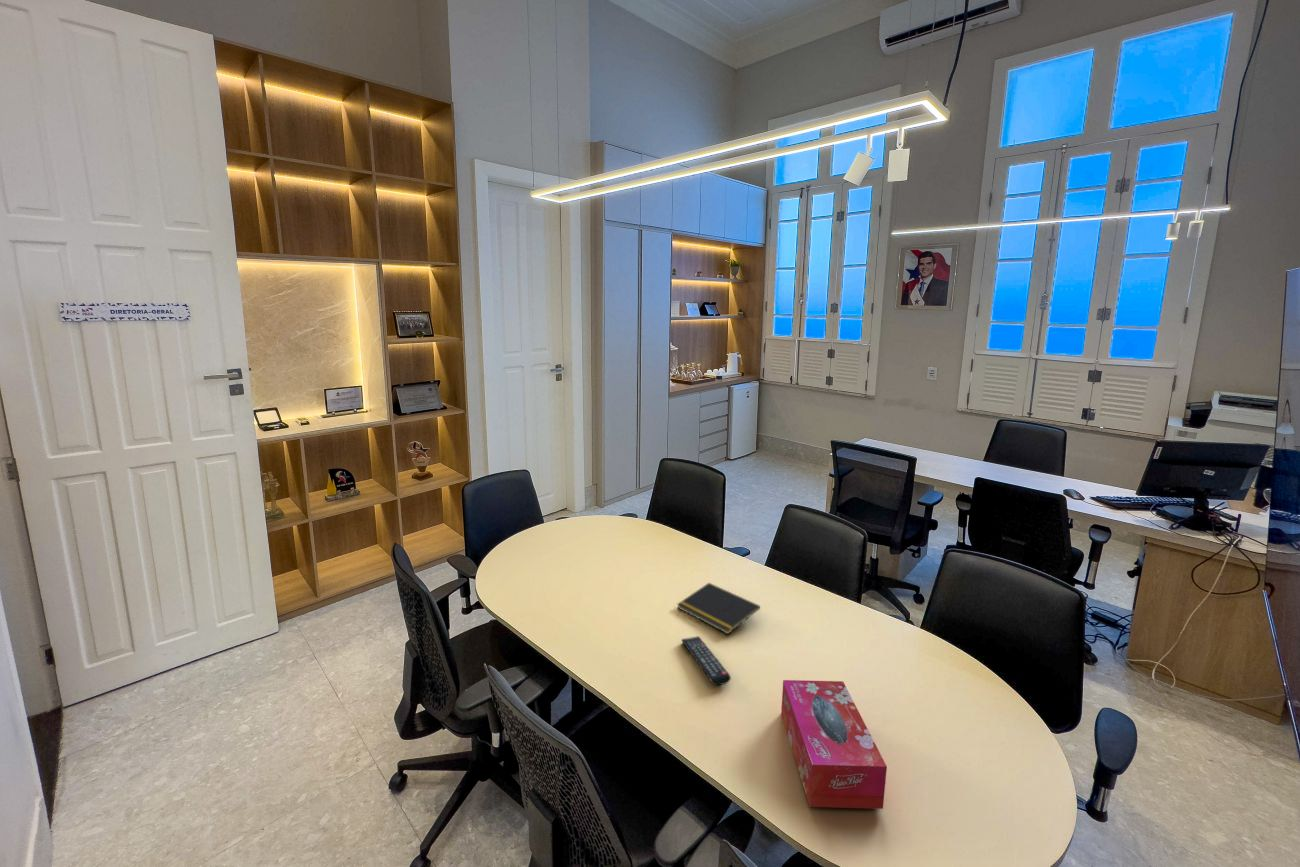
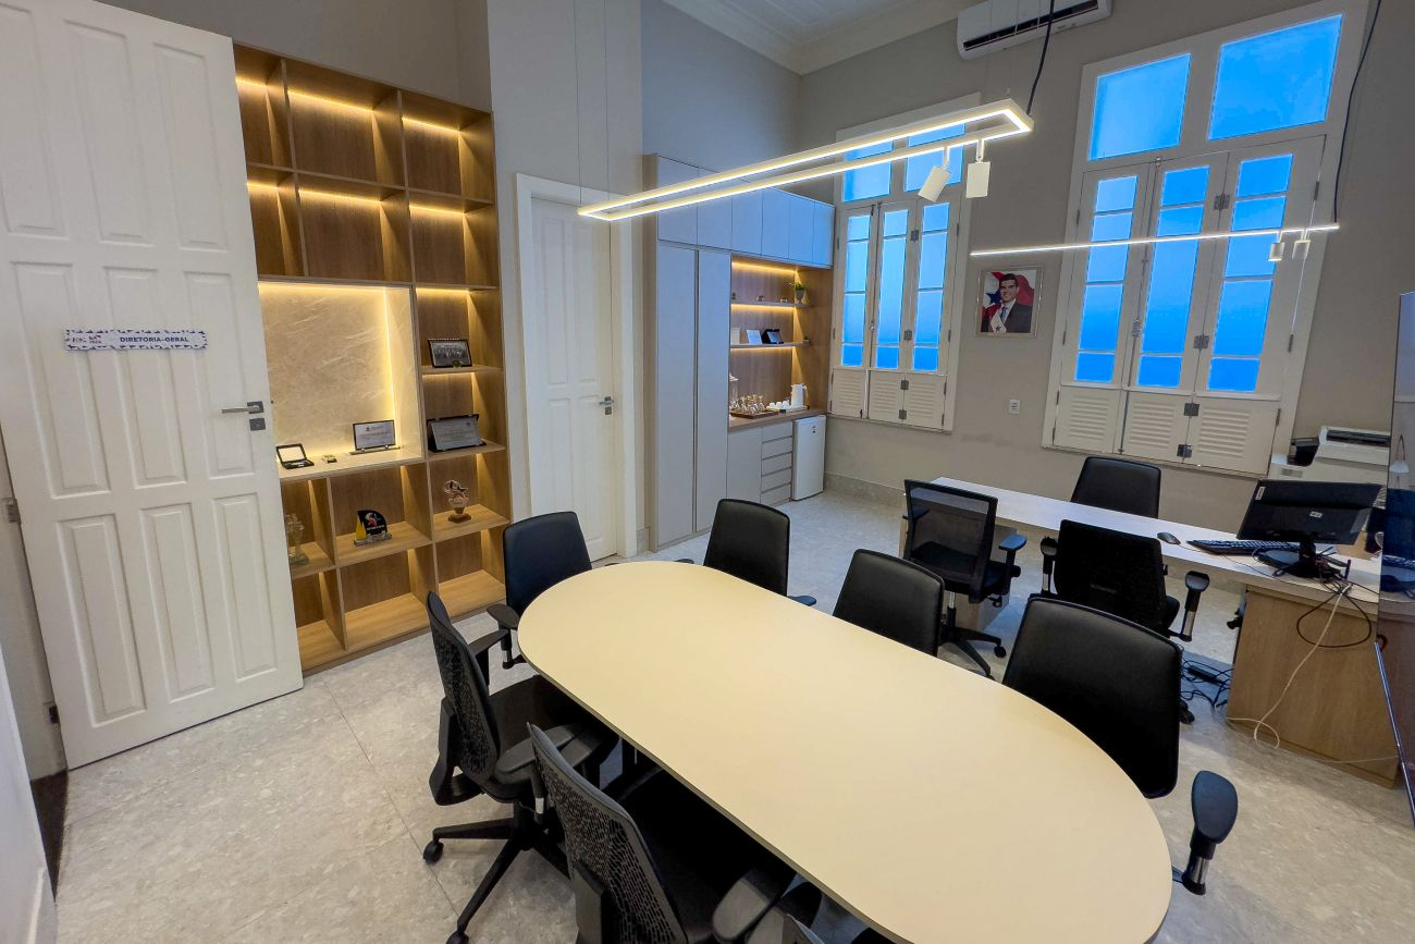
- remote control (704, 659)
- tissue box (827, 737)
- notepad (717, 606)
